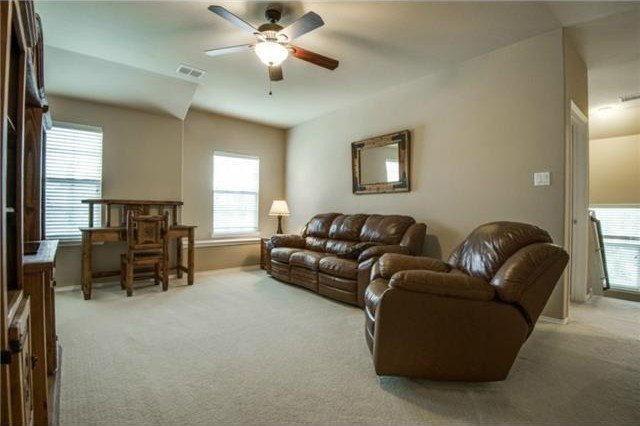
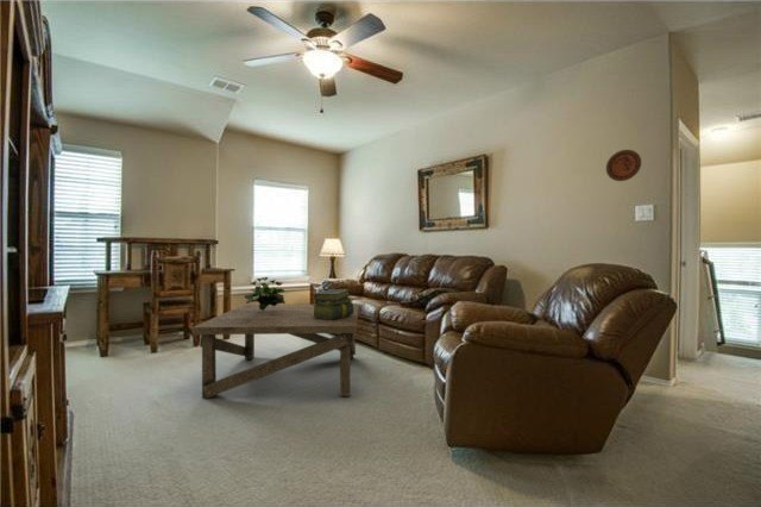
+ coffee table (291, 334)
+ flowering plant (266, 294)
+ decorative plate (623, 165)
+ stack of books (333, 303)
